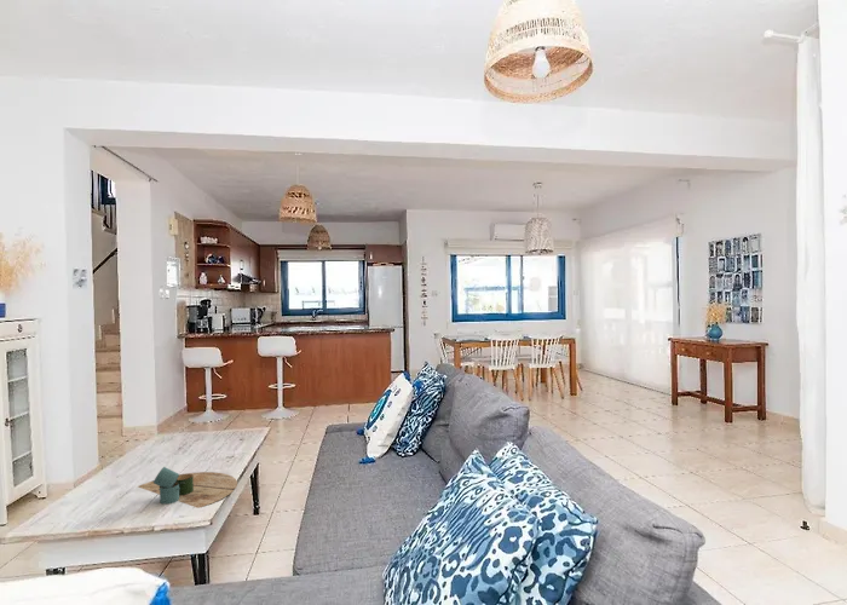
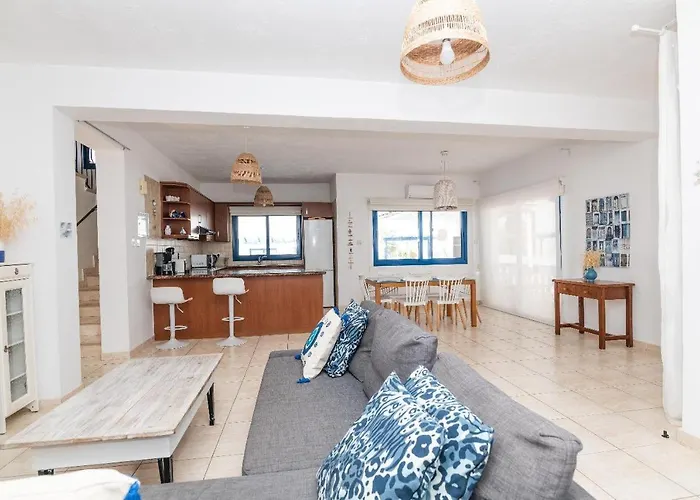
- decorative tray (179, 476)
